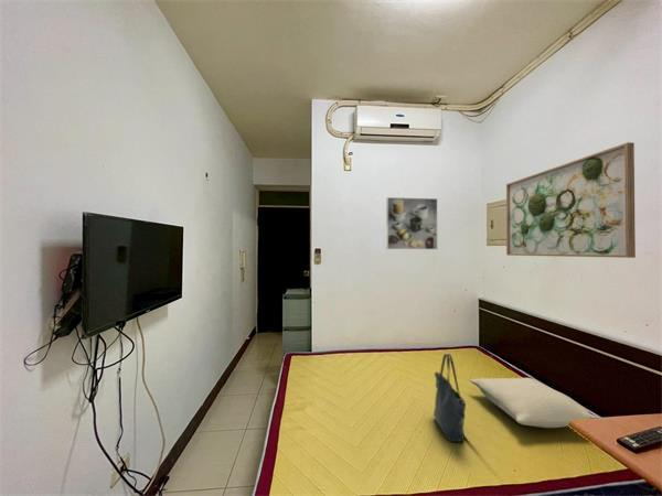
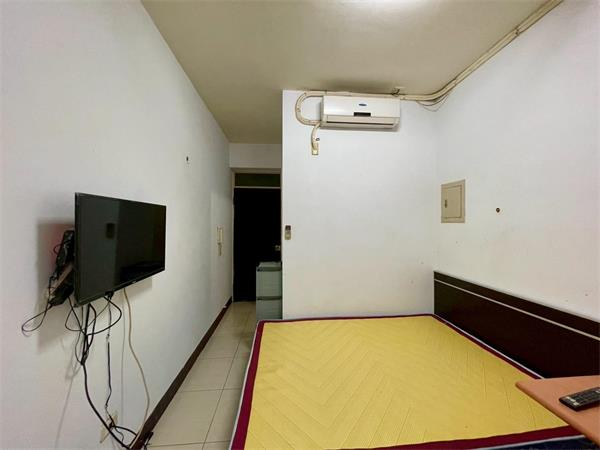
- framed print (412, 224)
- tote bag (449, 392)
- pillow (526, 398)
- wall art (554, 212)
